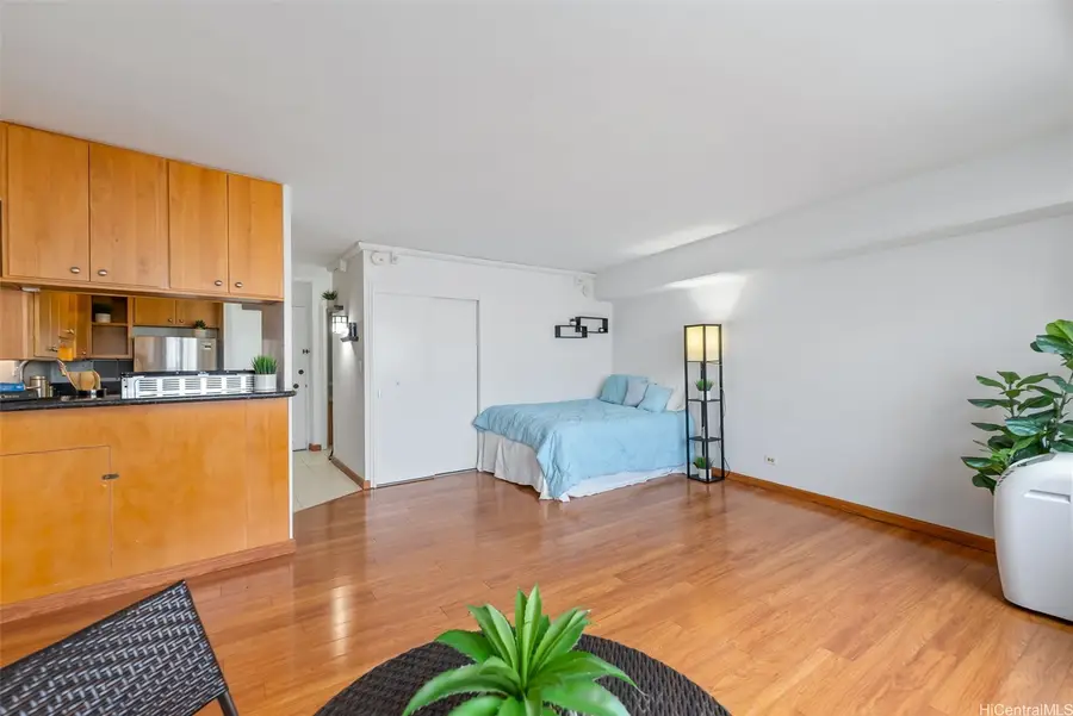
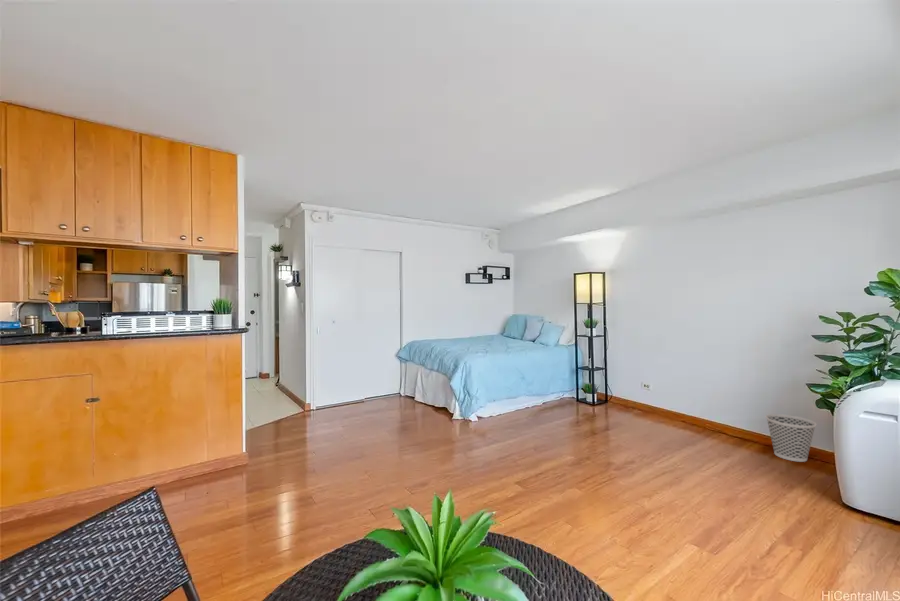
+ wastebasket (790, 438)
